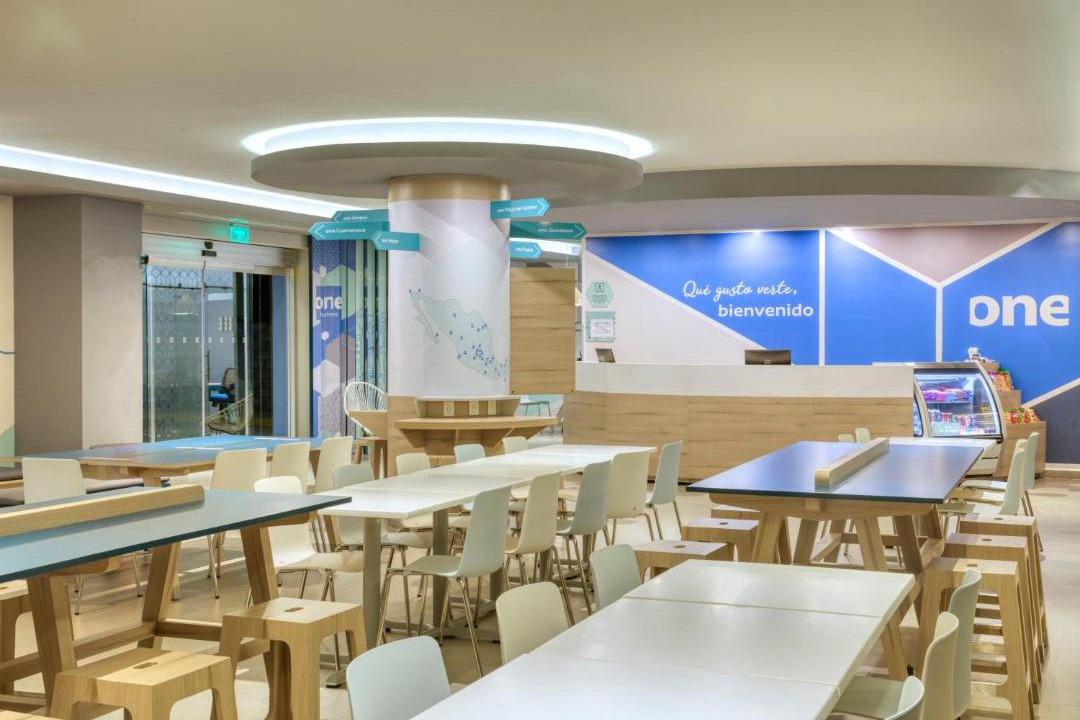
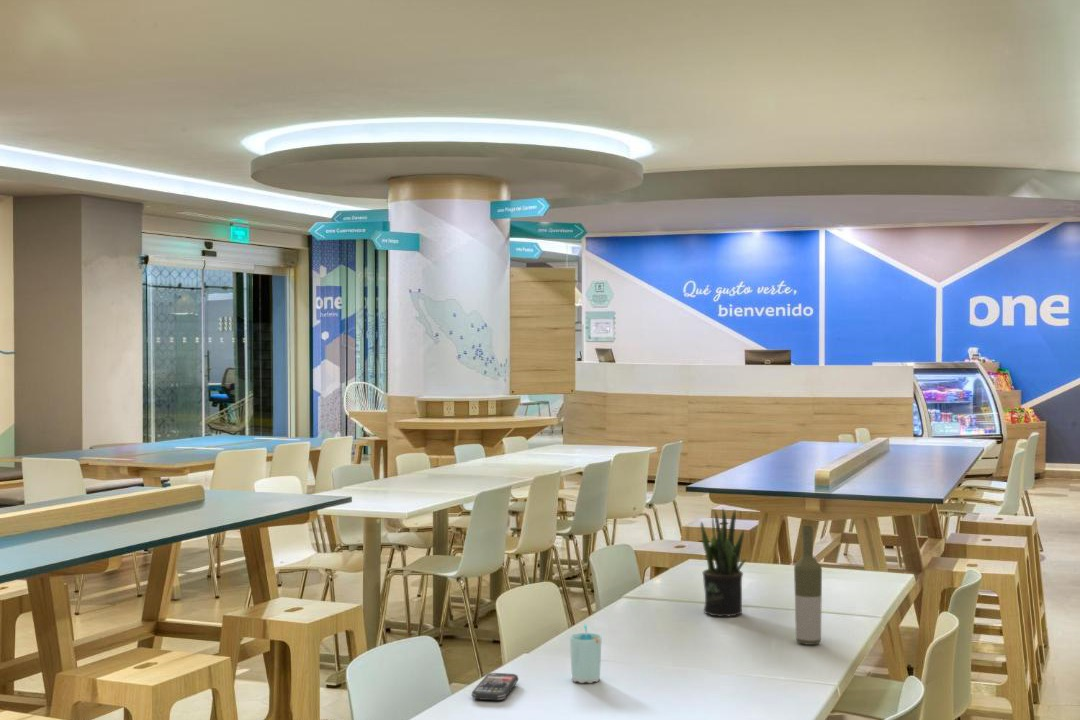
+ bottle (808, 584)
+ cup (586, 653)
+ potted plant (722, 561)
+ smartphone (495, 686)
